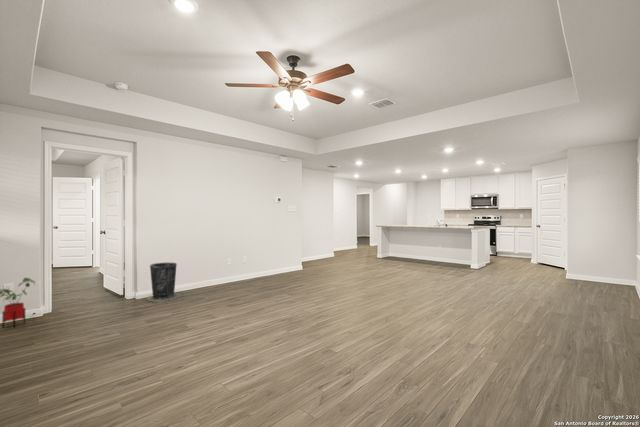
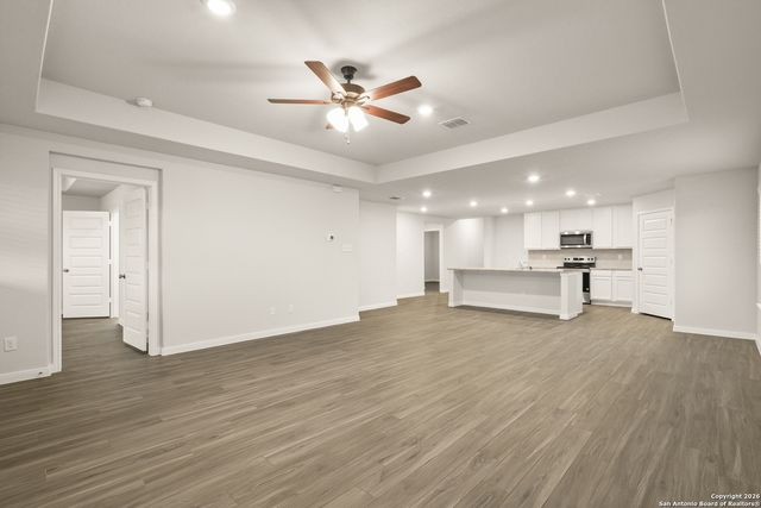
- house plant (17, 301)
- trash can (163, 280)
